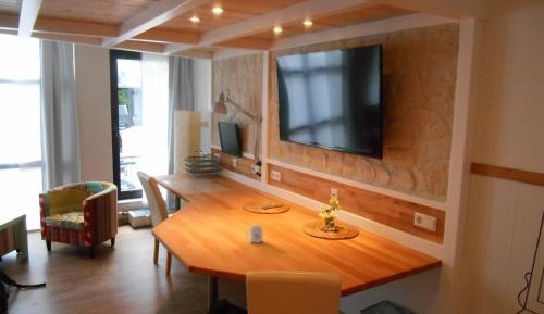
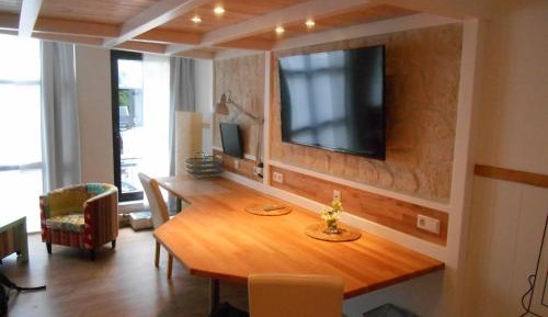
- mug (254, 234)
